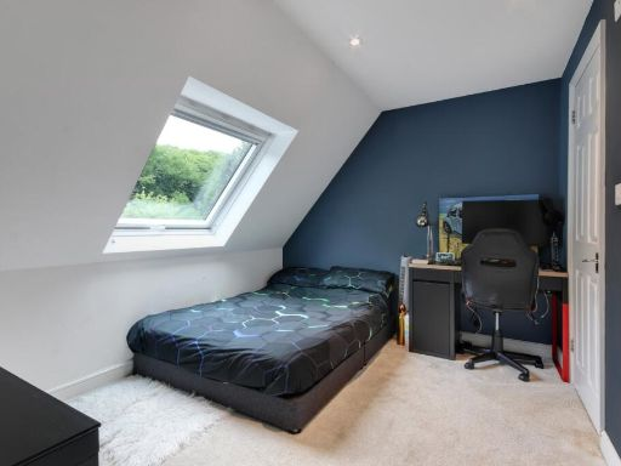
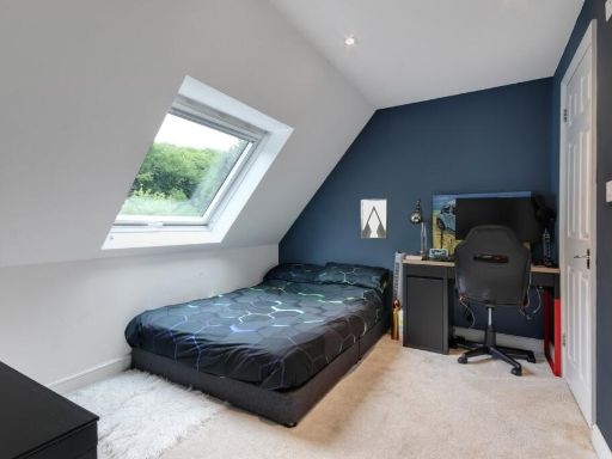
+ wall art (374, 219)
